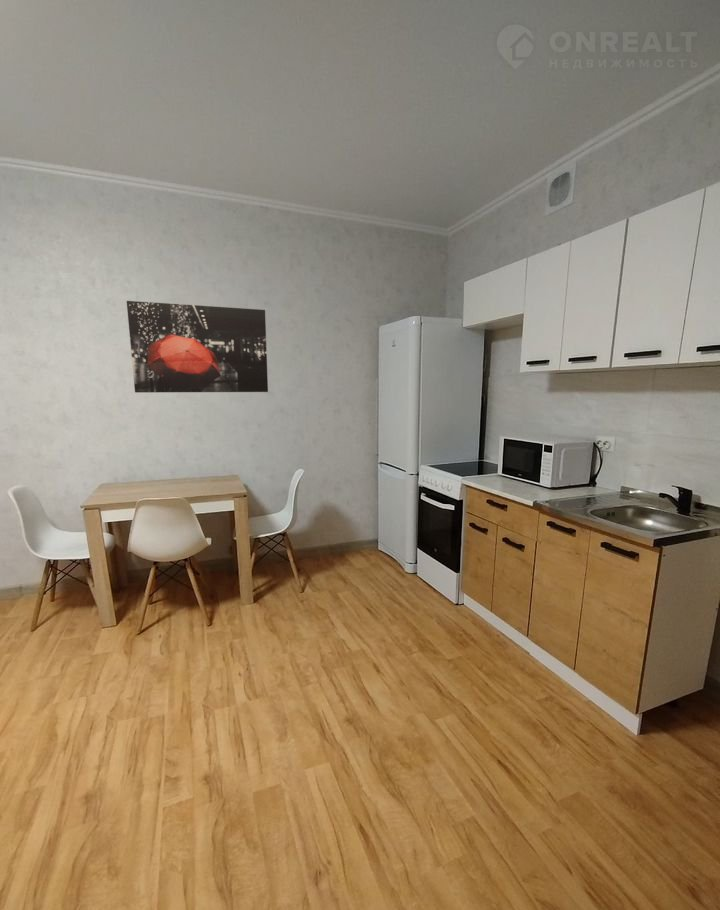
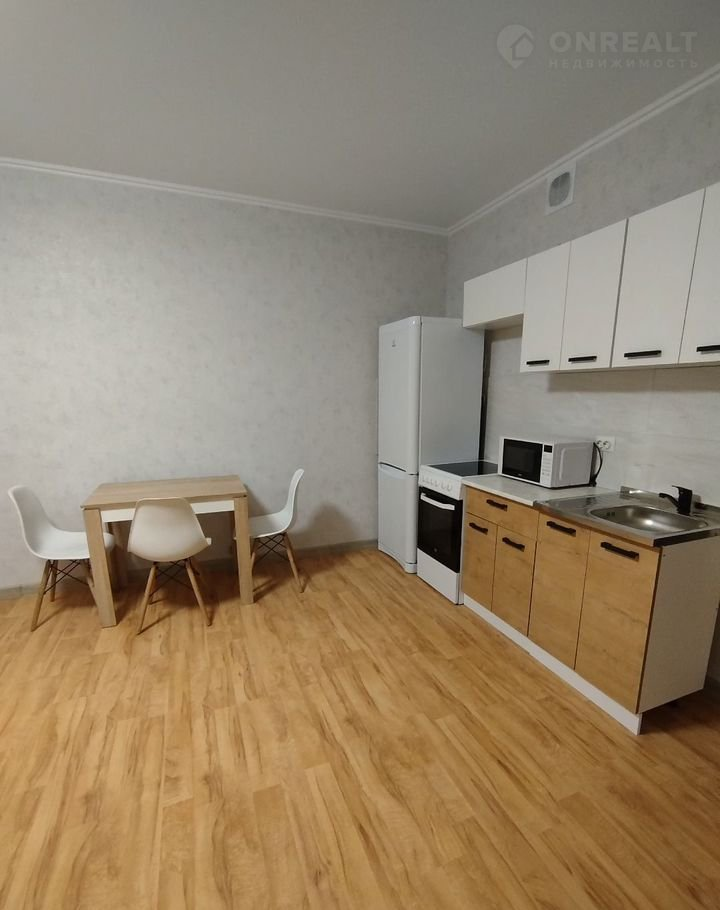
- wall art (202, 349)
